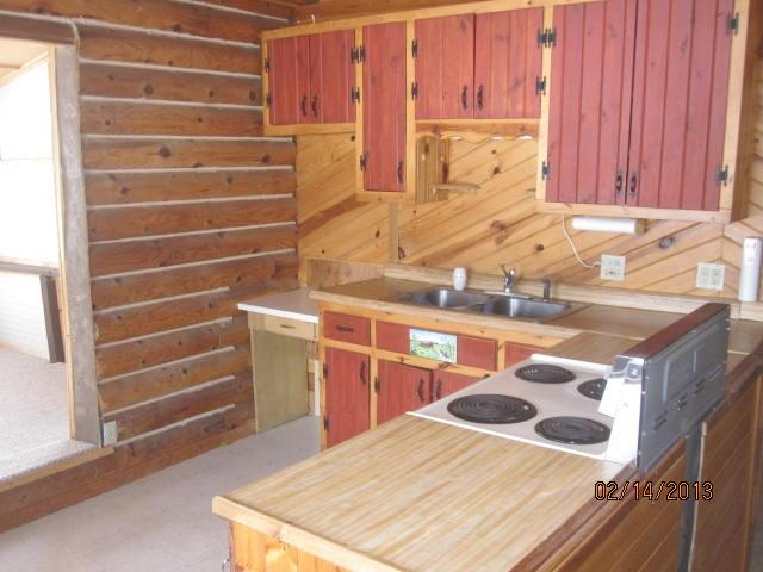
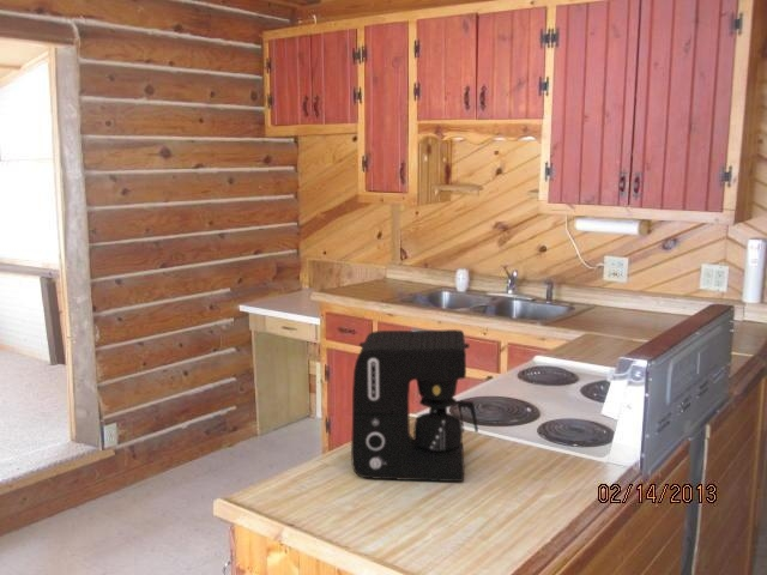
+ coffee maker (419, 401)
